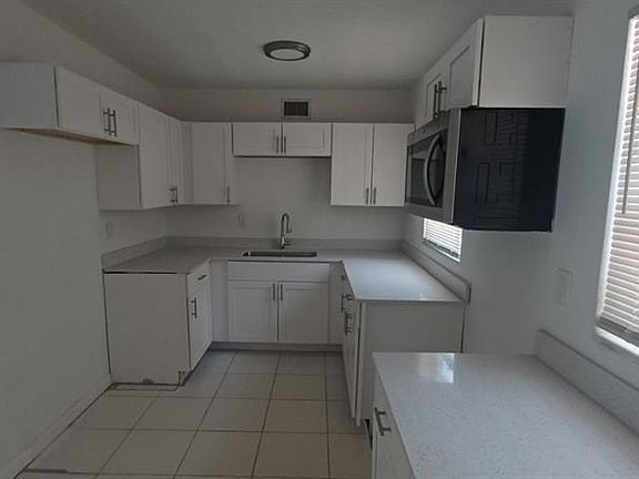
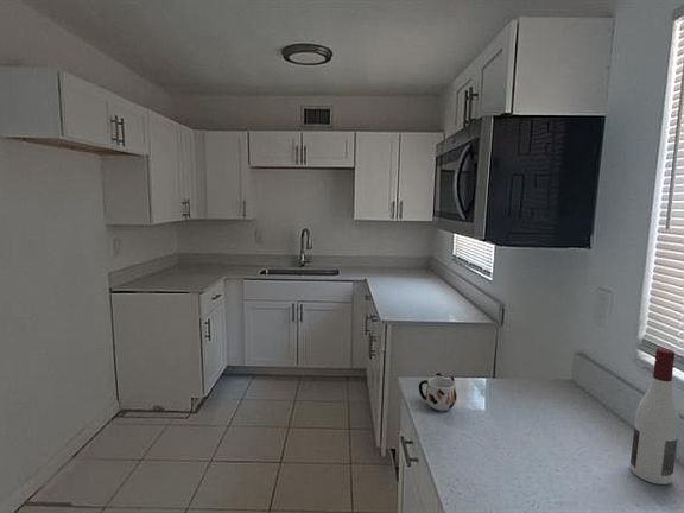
+ mug (437, 391)
+ alcohol (657, 413)
